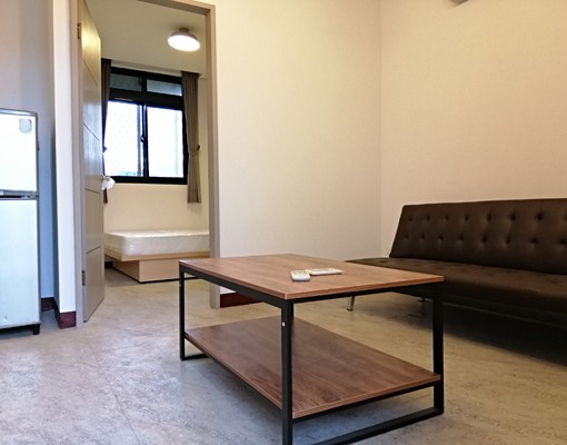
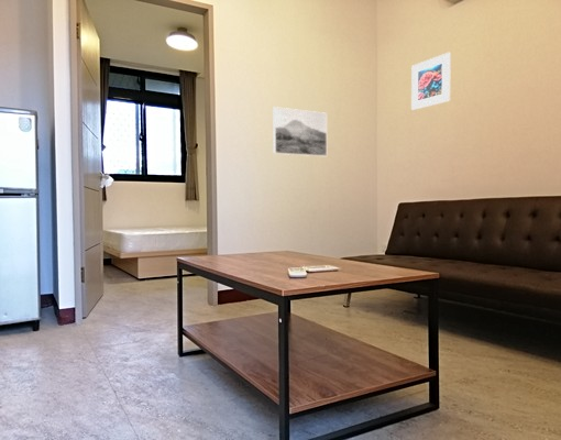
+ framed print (300, 132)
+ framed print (429, 82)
